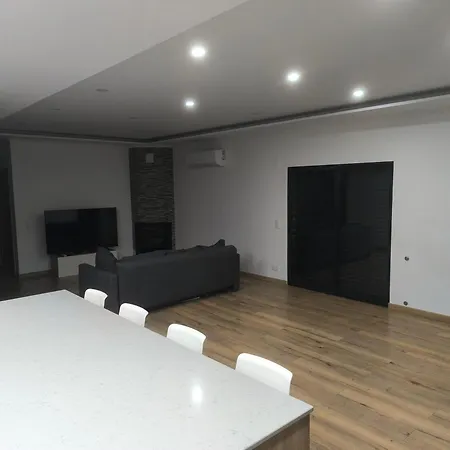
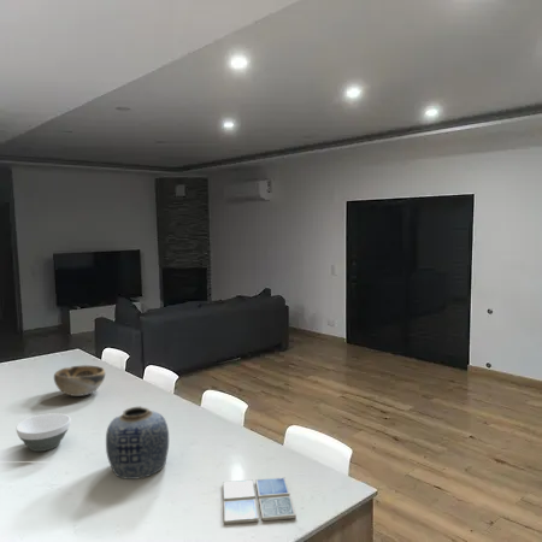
+ drink coaster (258, 497)
+ bowl (43, 434)
+ decorative bowl (79, 382)
+ vase (137, 438)
